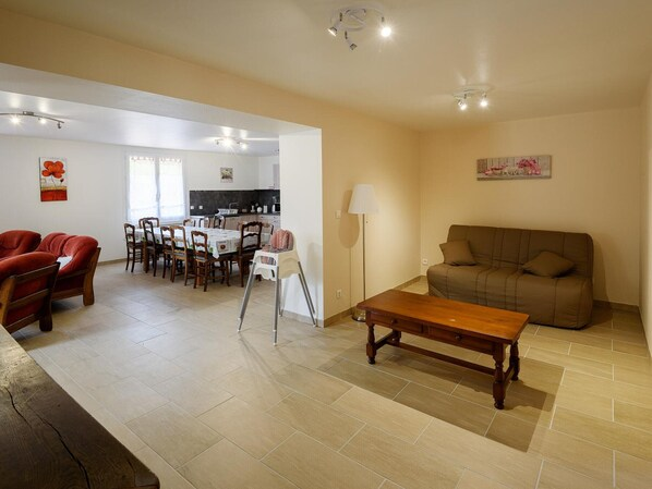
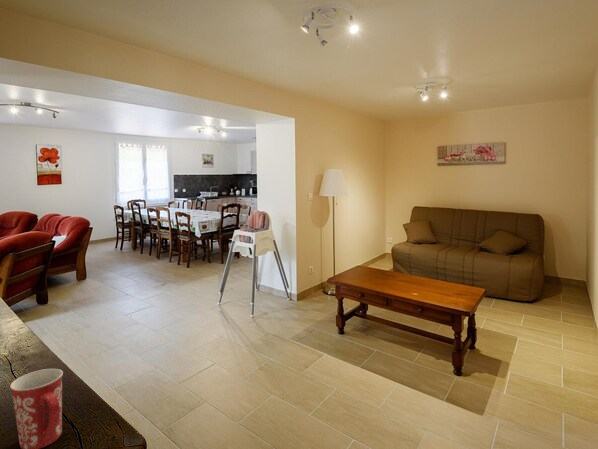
+ mug (42, 411)
